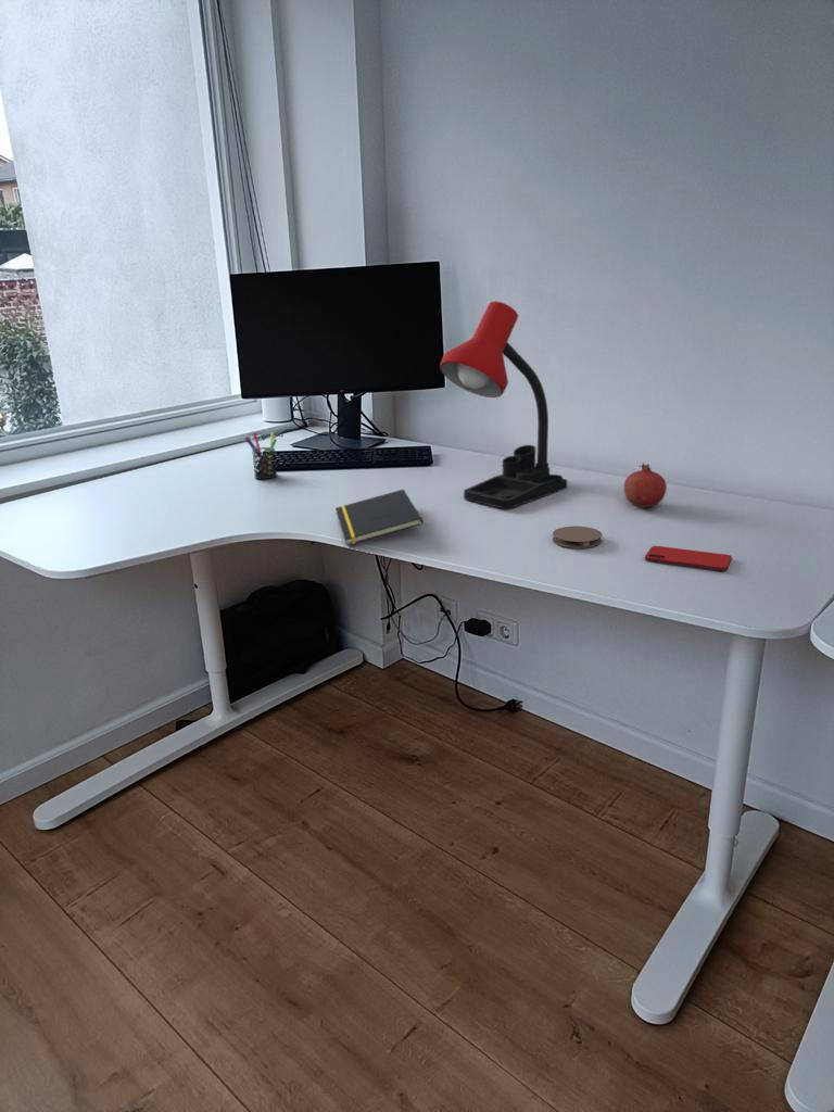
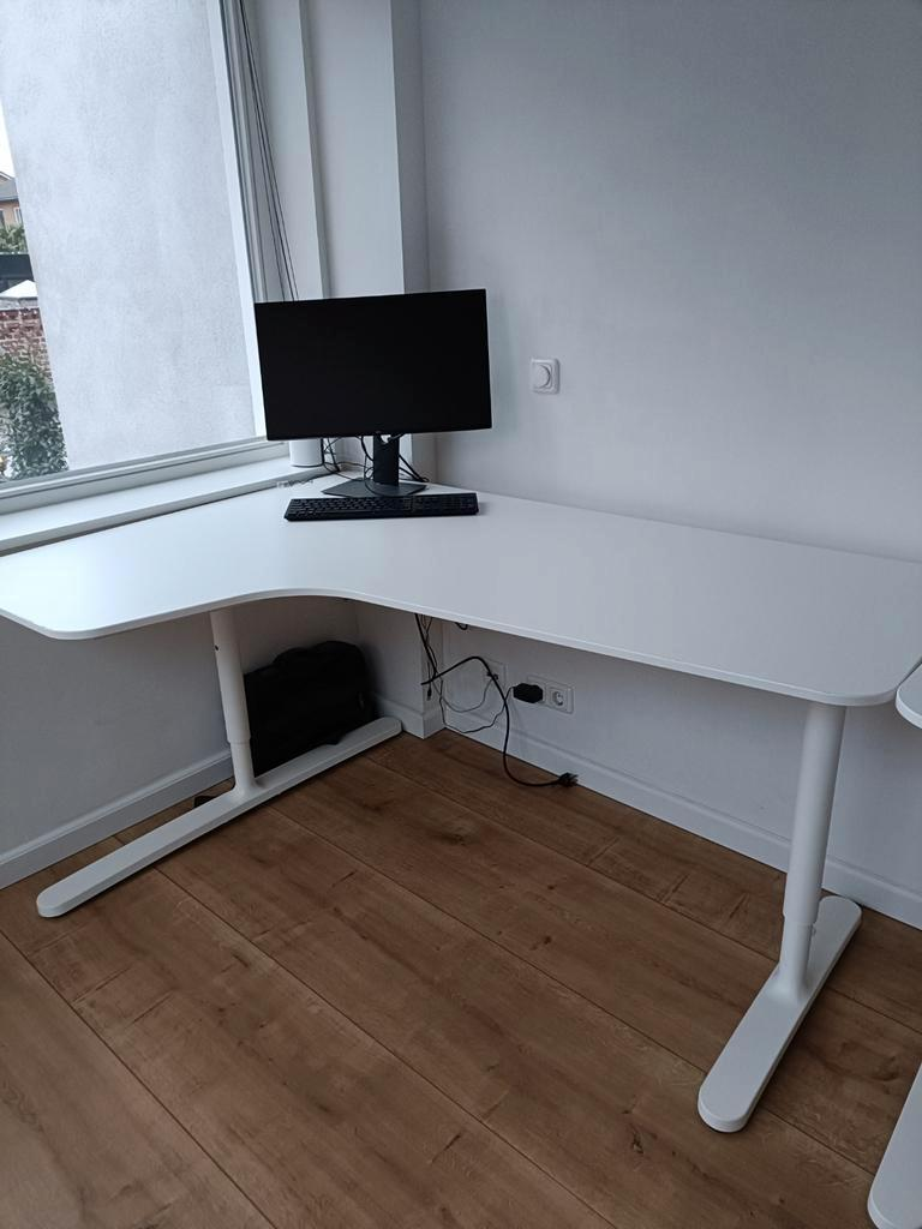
- desk lamp (500, 395)
- fruit (644, 484)
- pen holder (265, 454)
- notepad (377, 515)
- coaster (577, 536)
- smartphone (687, 557)
